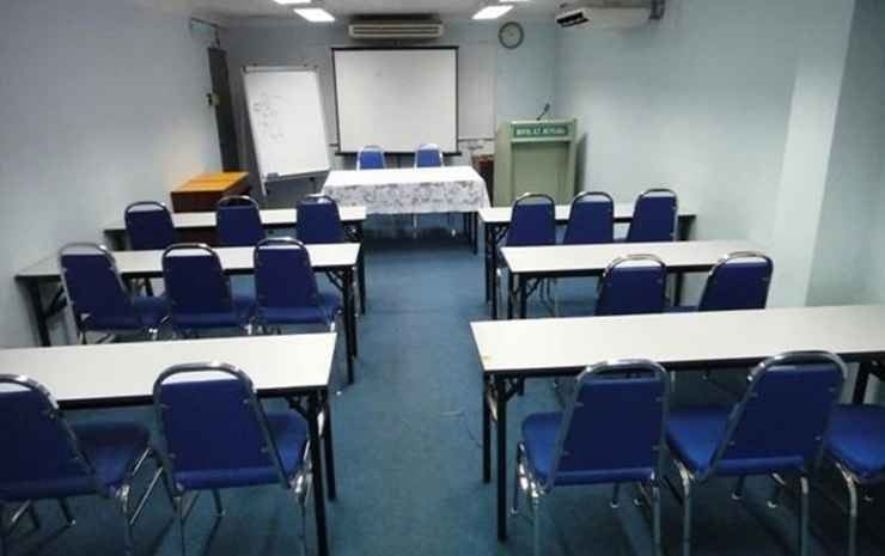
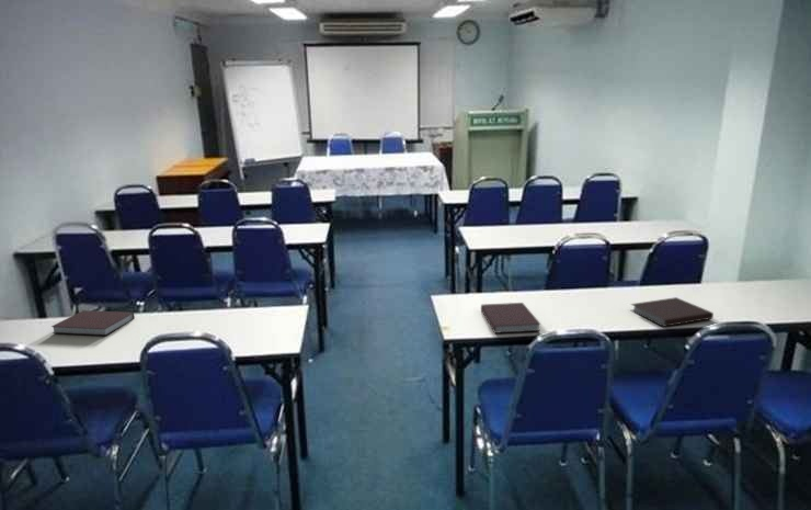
+ notebook (670, 311)
+ notebook (509, 317)
+ notebook (94, 321)
